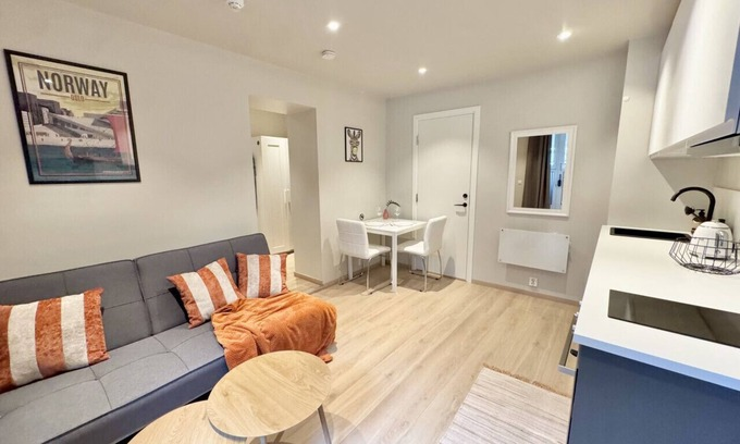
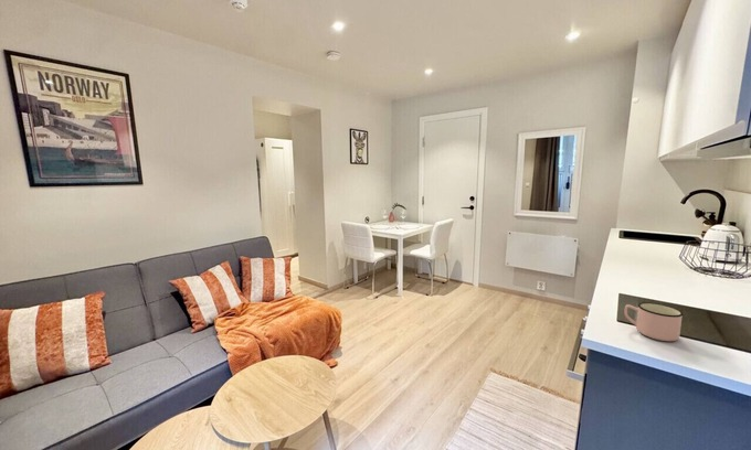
+ mug (650, 320)
